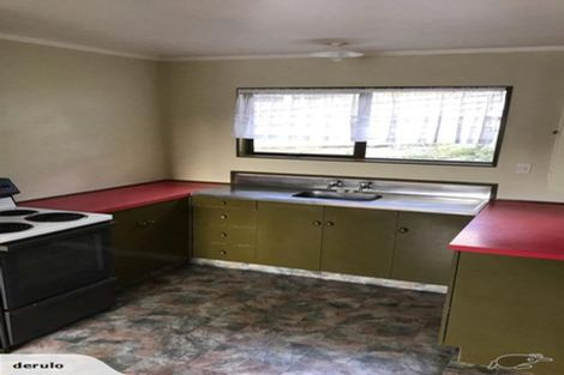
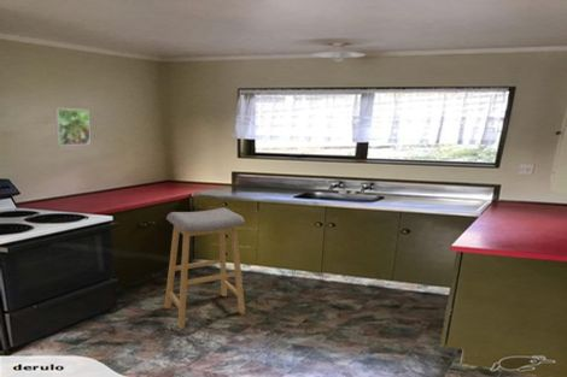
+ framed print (72, 126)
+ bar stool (204, 263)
